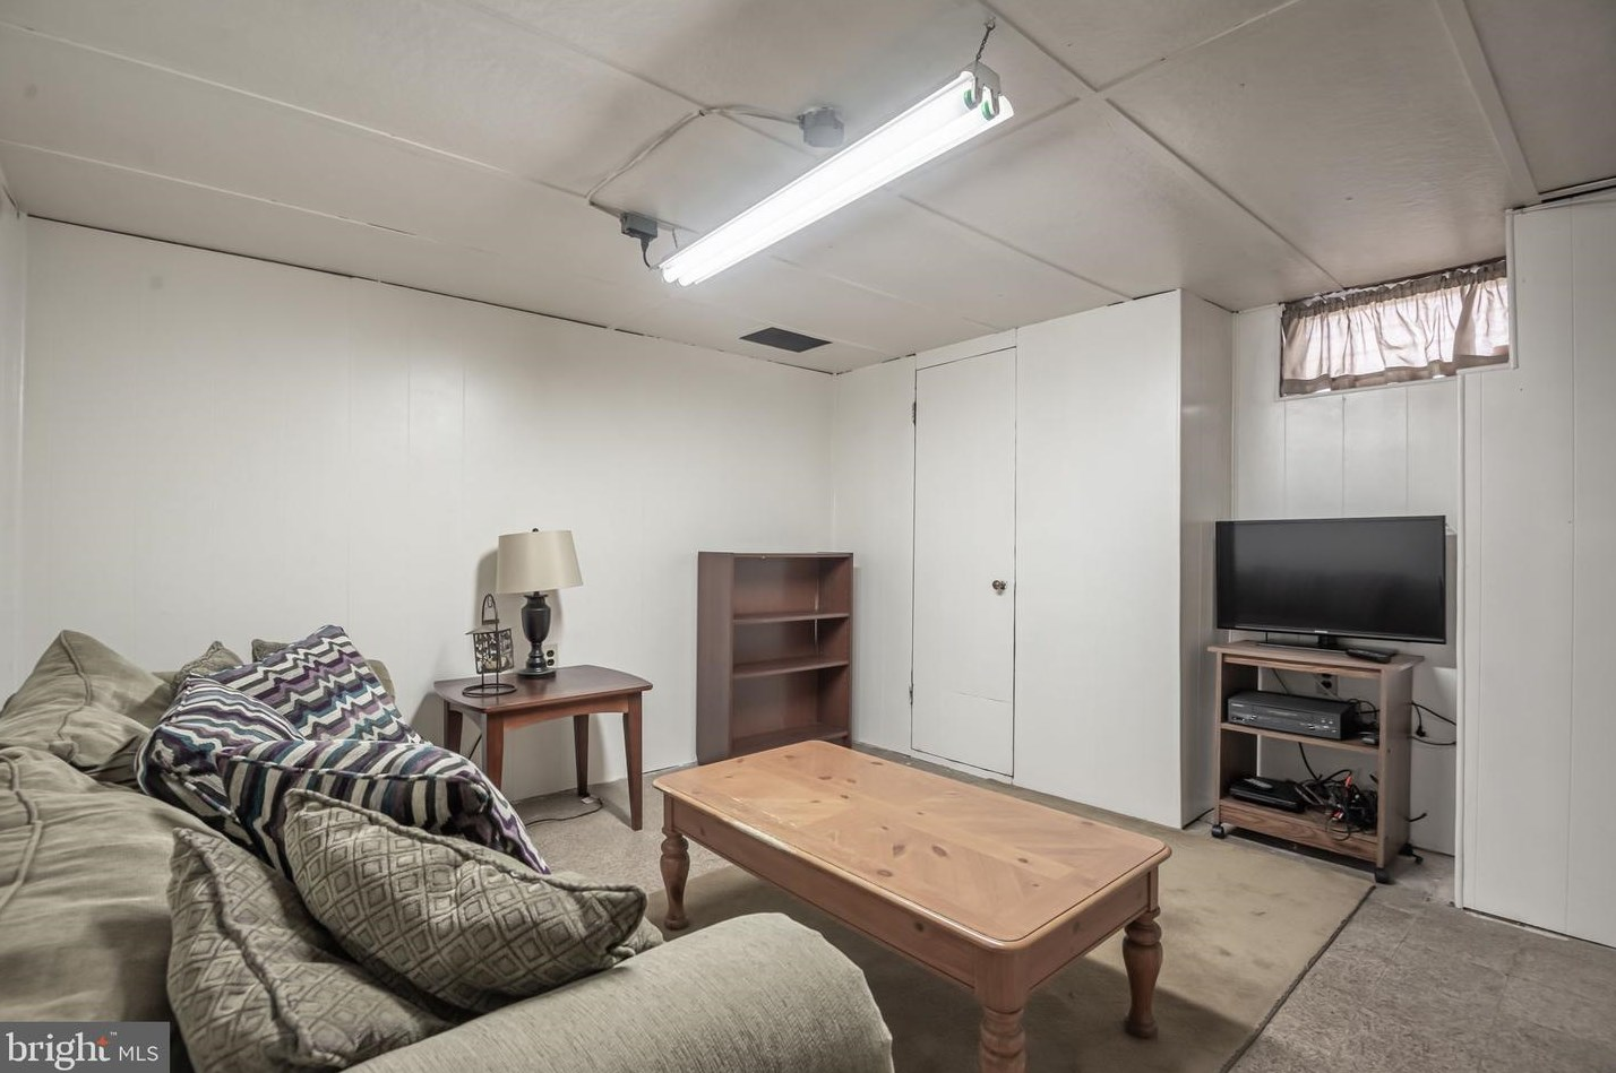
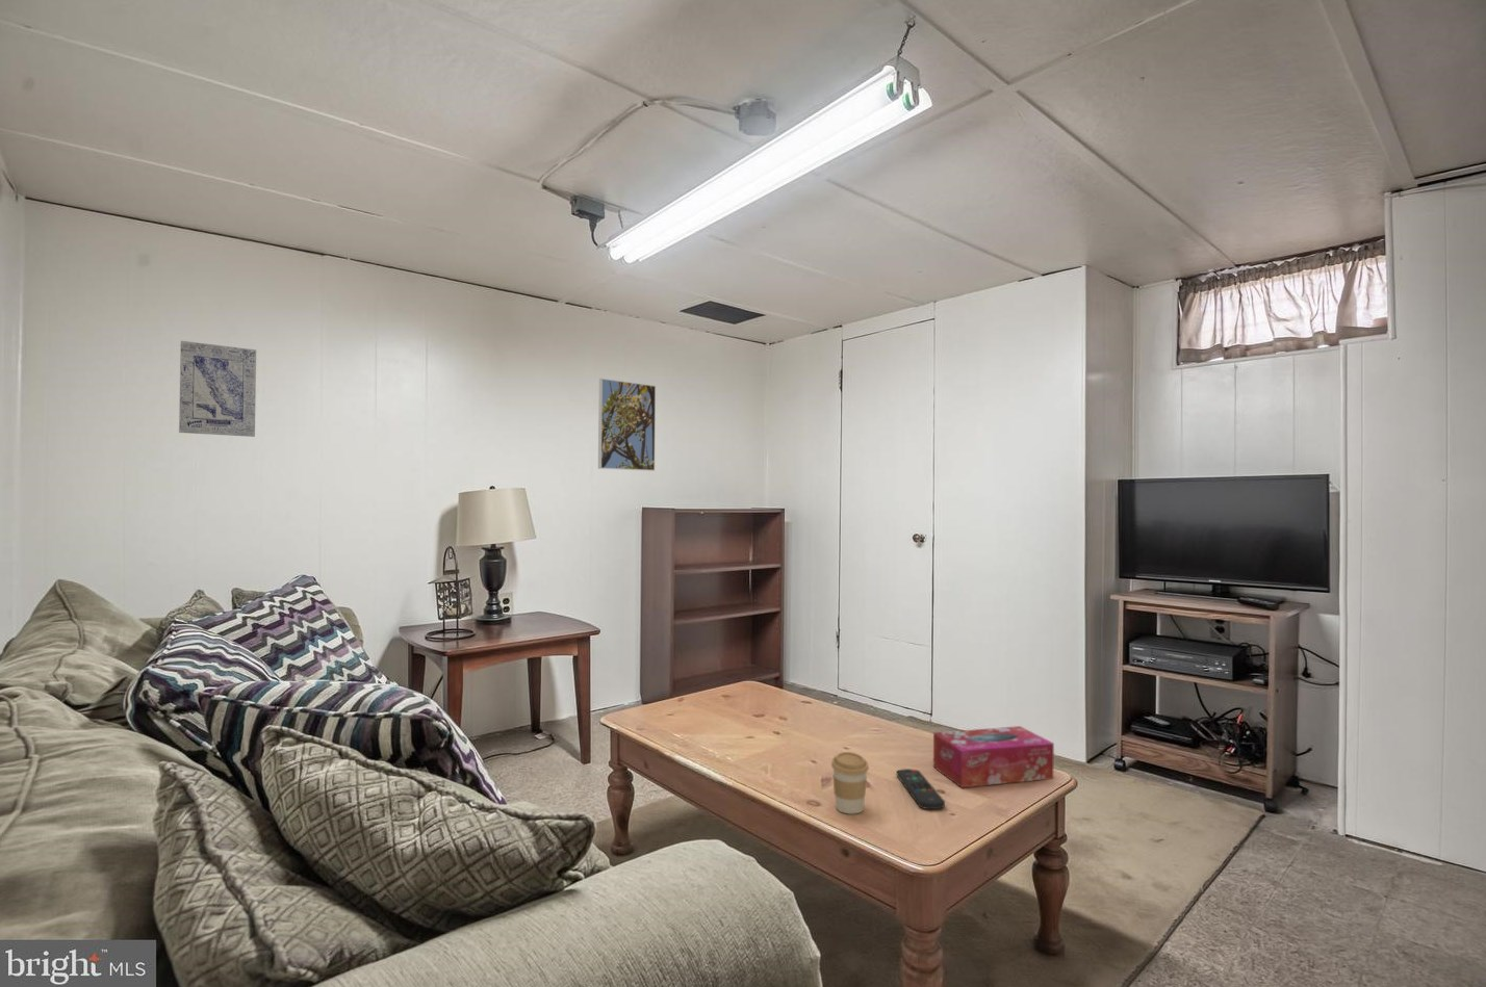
+ tissue box (991, 755)
+ remote control (919, 788)
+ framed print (628, 425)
+ wall art (218, 390)
+ coffee cup (849, 782)
